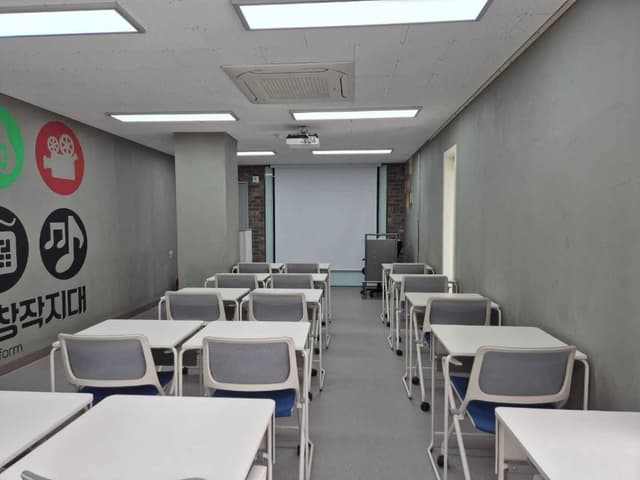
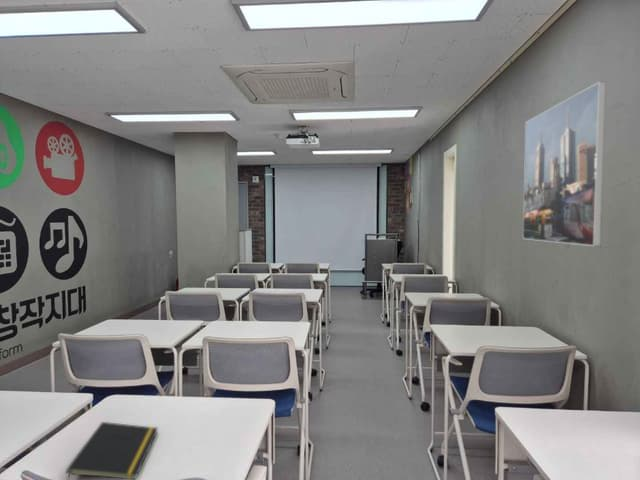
+ notepad (117, 448)
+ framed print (556, 174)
